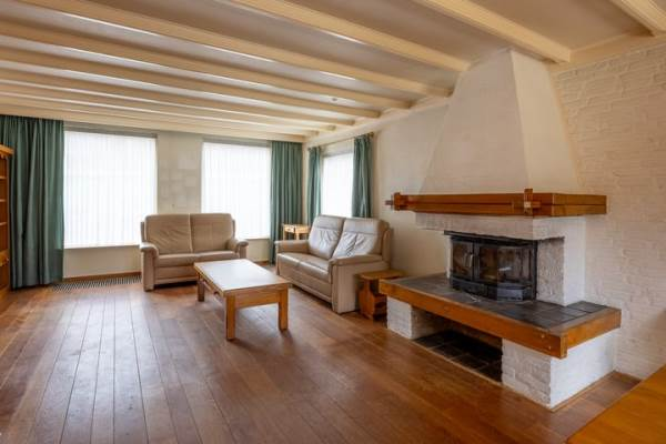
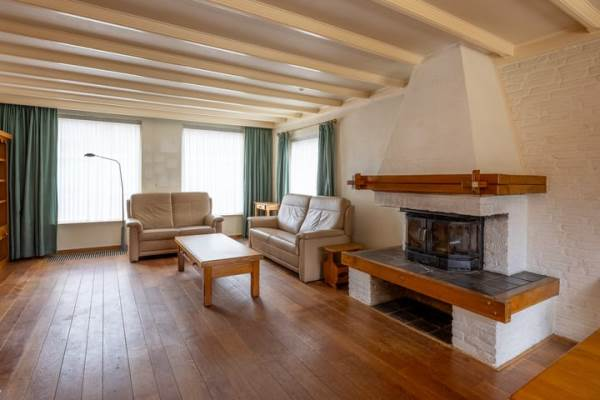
+ floor lamp (122, 202)
